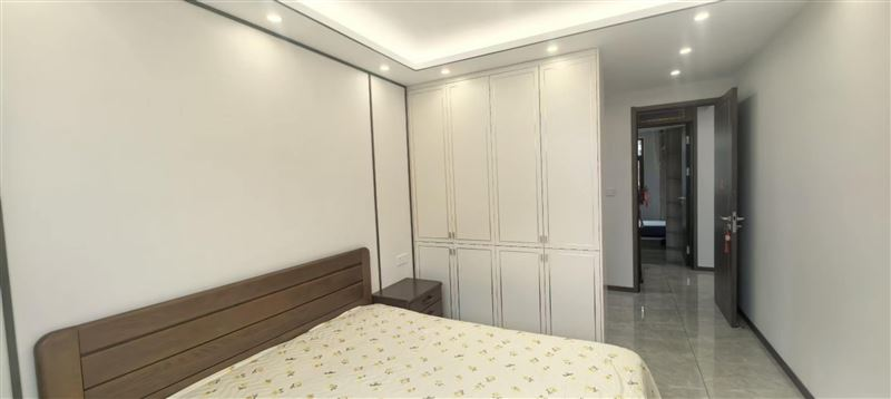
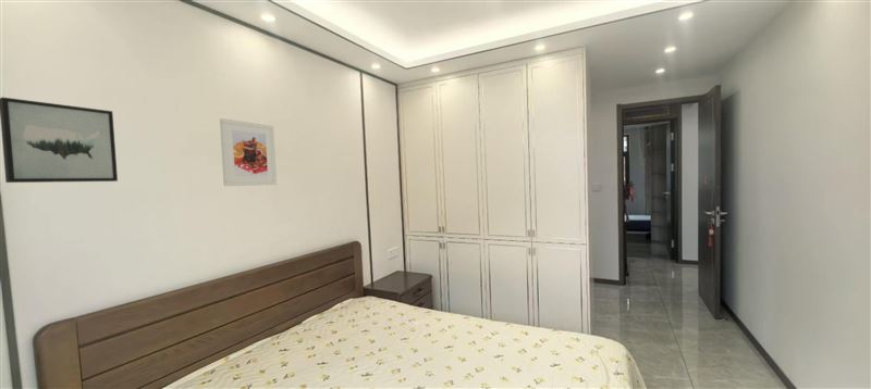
+ wall art (63, 143)
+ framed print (249, 153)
